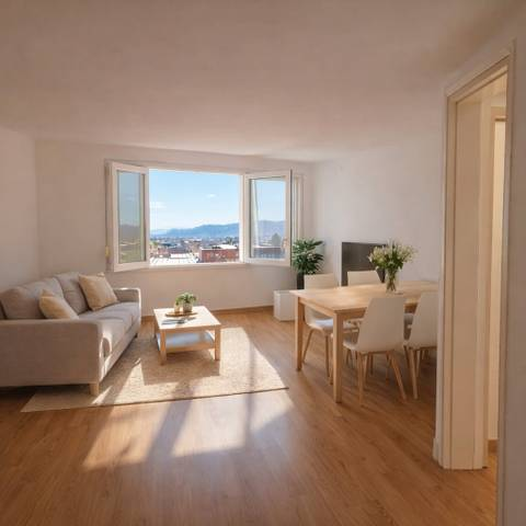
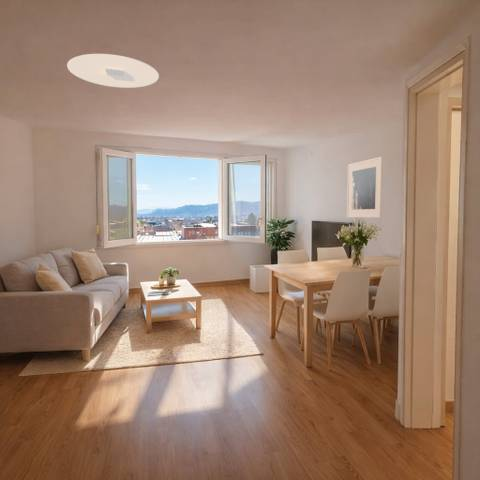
+ ceiling light (114, 68)
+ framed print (363, 189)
